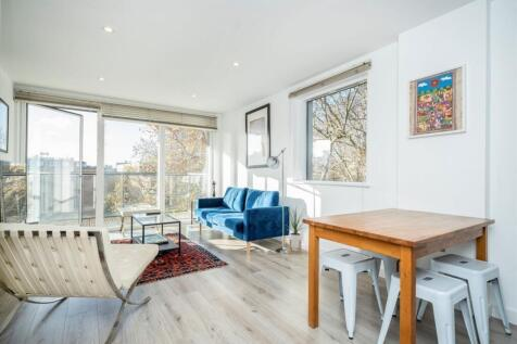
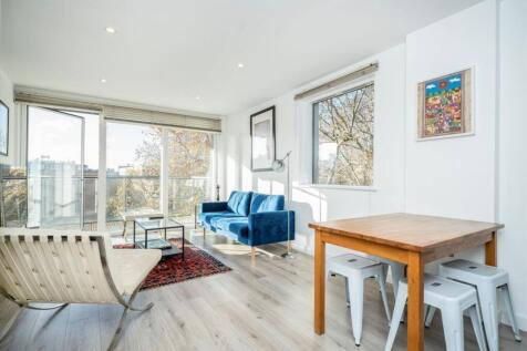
- house plant (295, 228)
